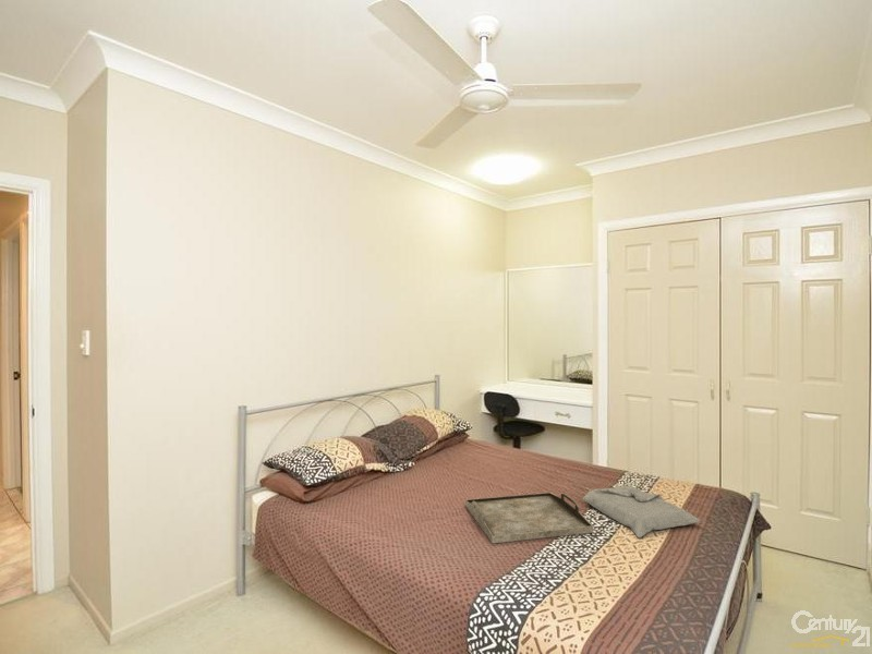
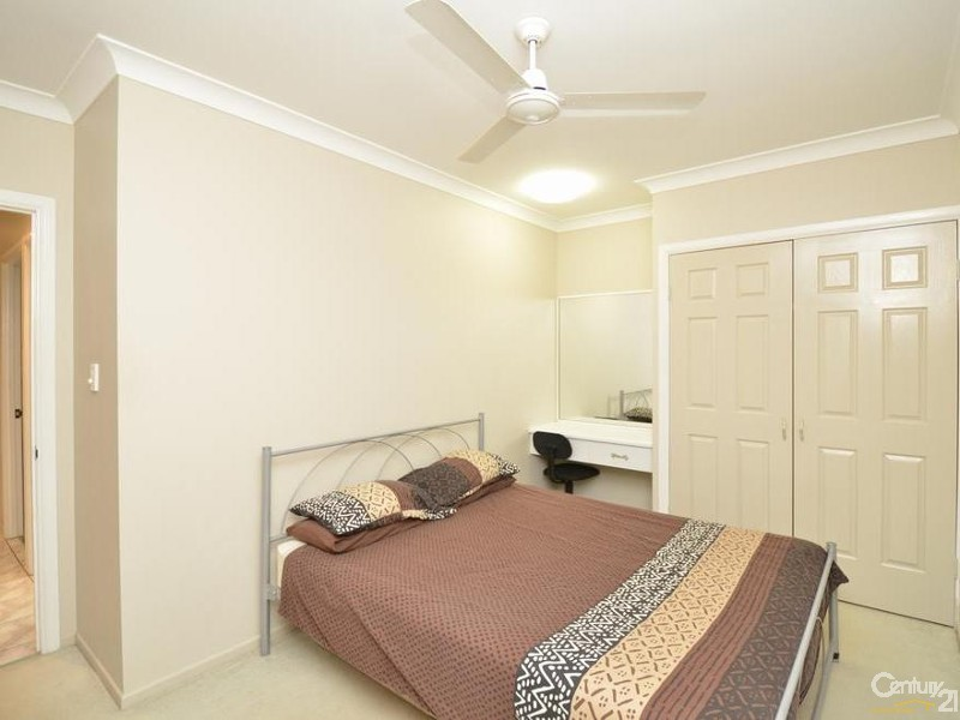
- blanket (635, 504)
- serving tray (524, 509)
